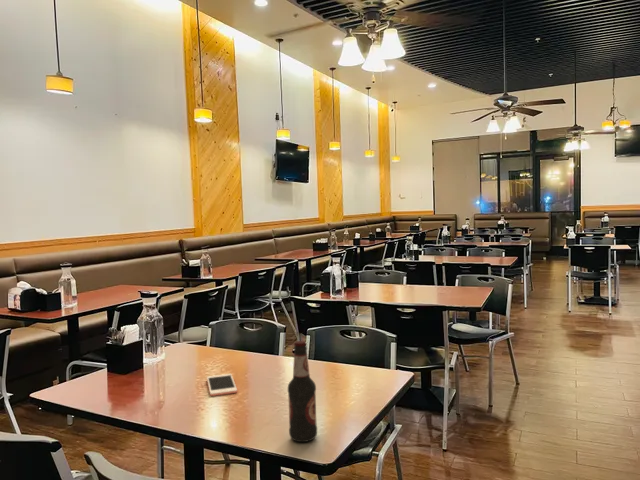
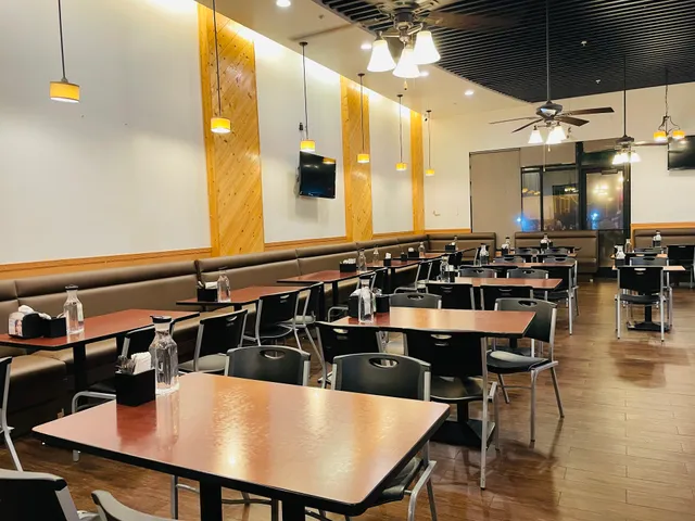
- bottle (301, 390)
- cell phone (221, 384)
